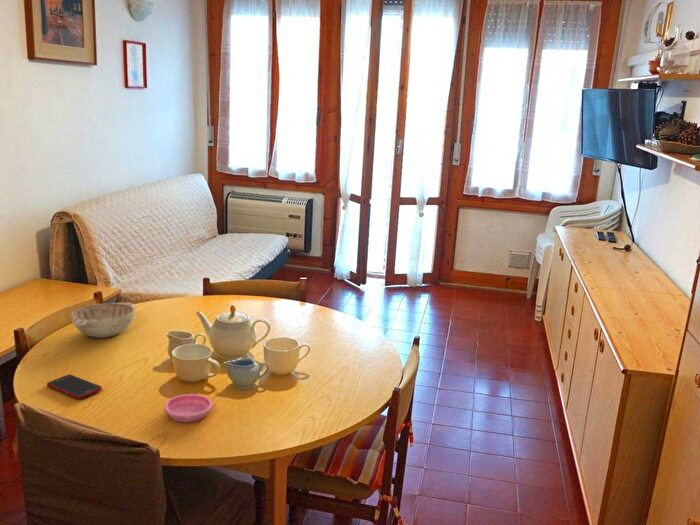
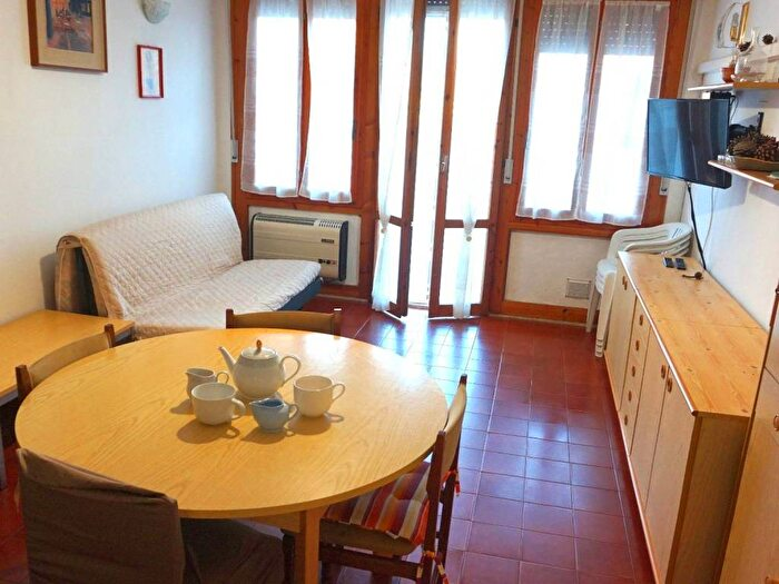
- saucer (188, 409)
- decorative bowl (103, 321)
- cell phone (74, 386)
